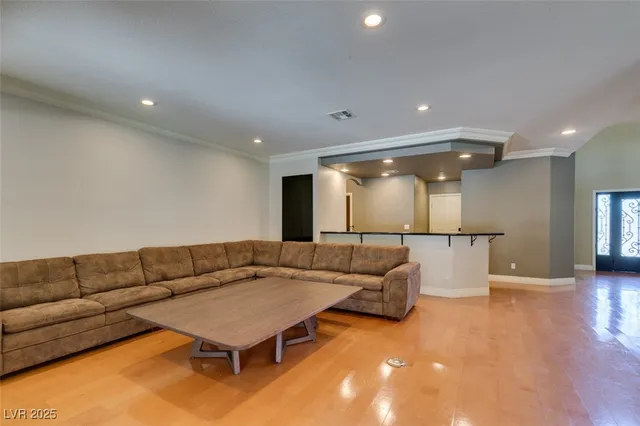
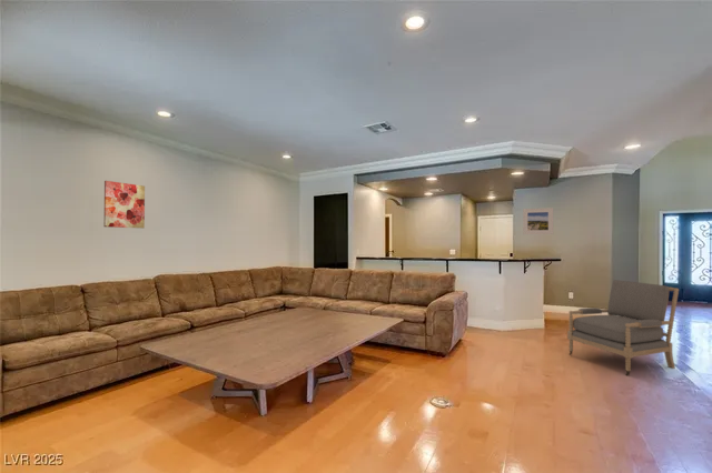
+ armchair (621, 322)
+ wall art (125, 205)
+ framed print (537, 221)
